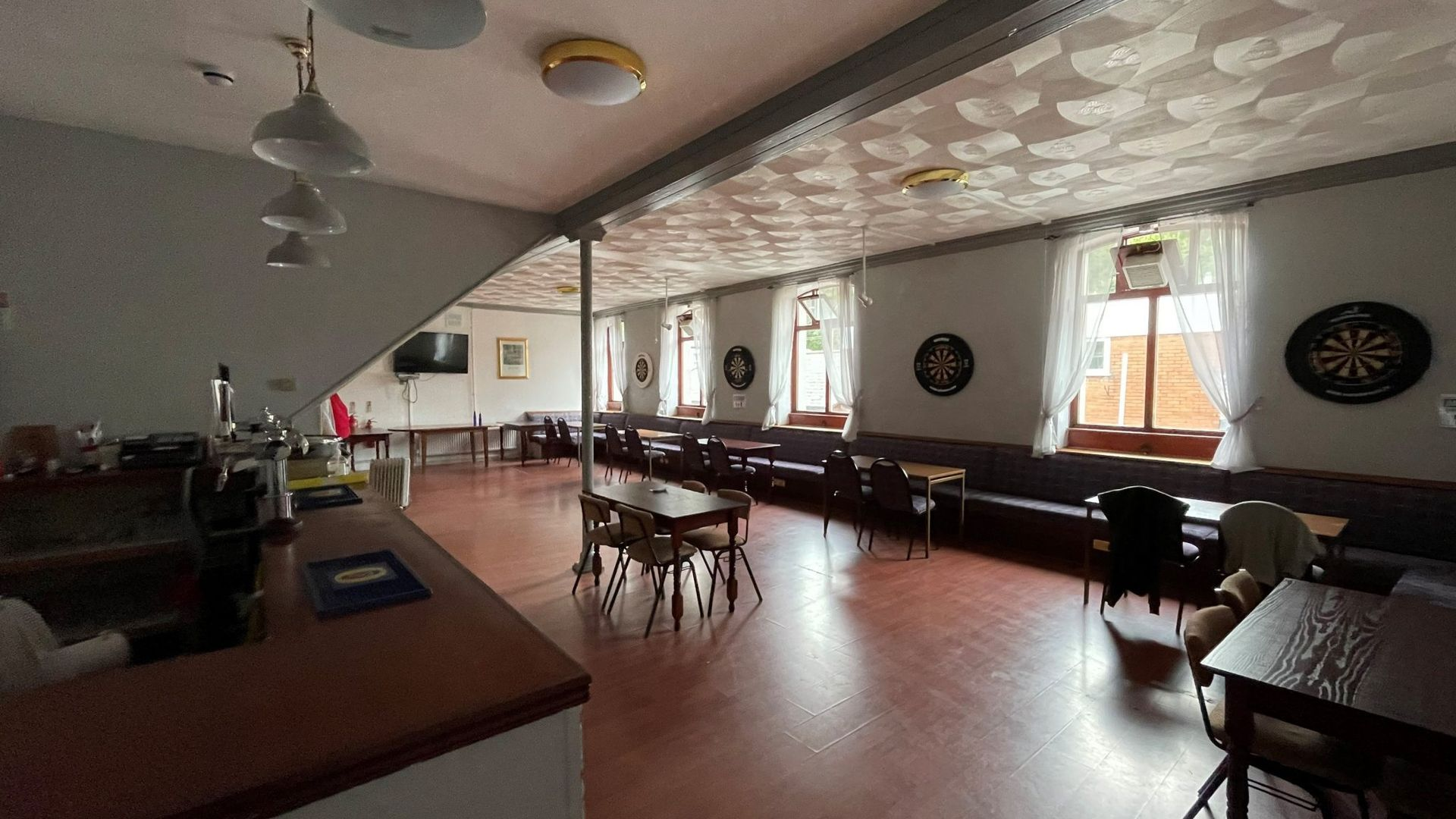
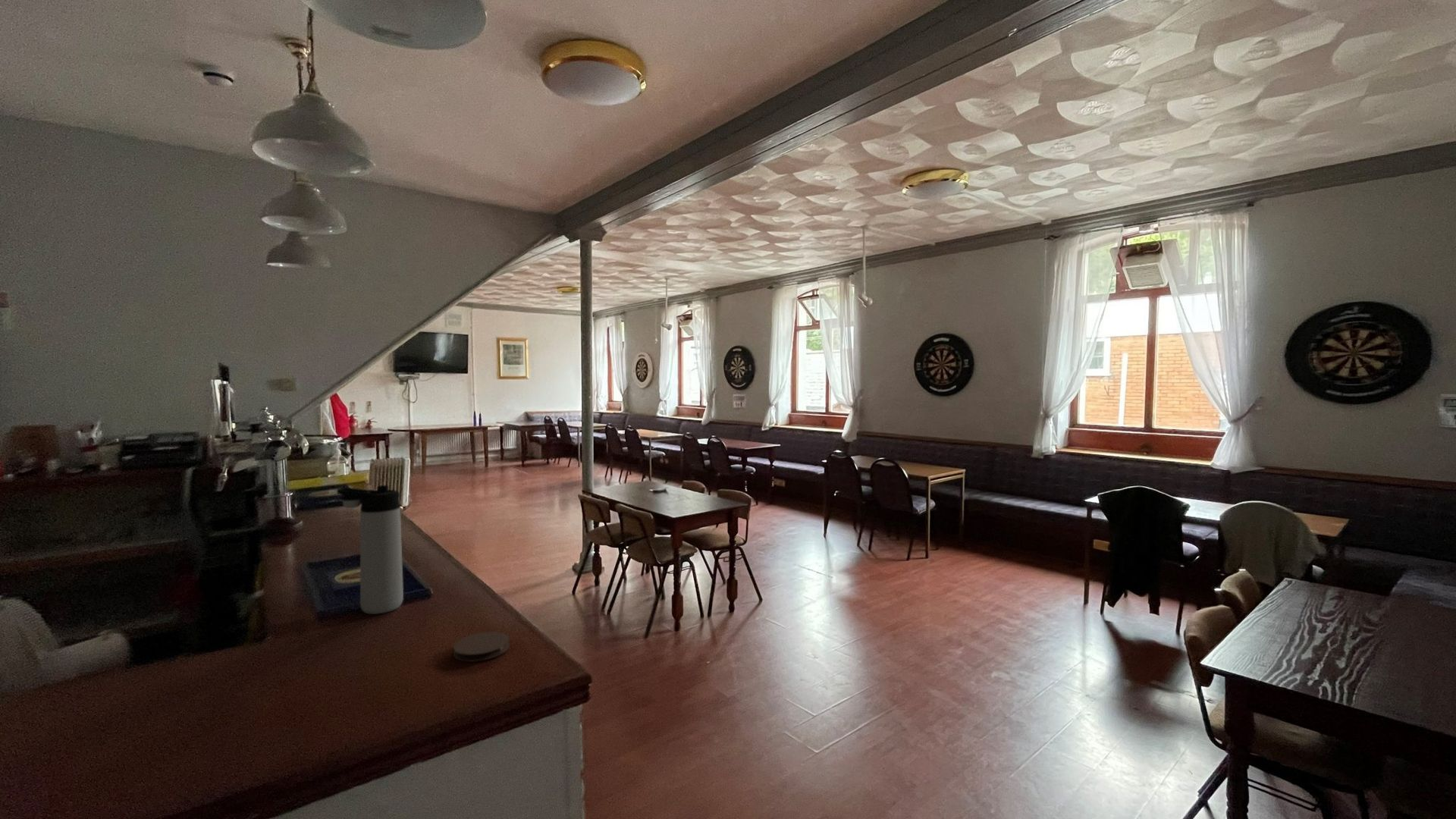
+ thermos bottle (371, 548)
+ coaster (482, 645)
